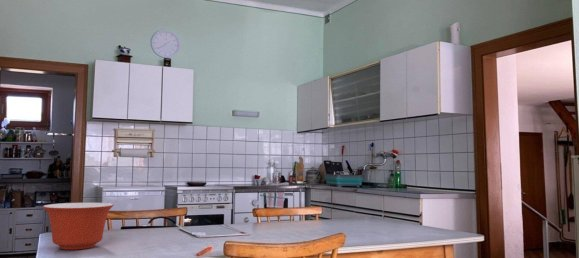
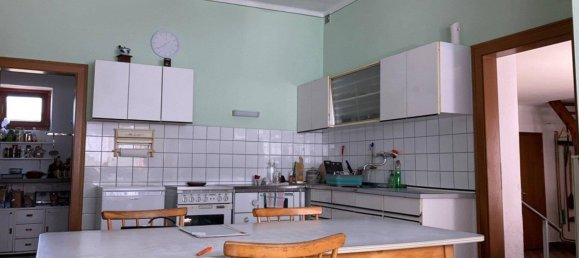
- mixing bowl (78, 225)
